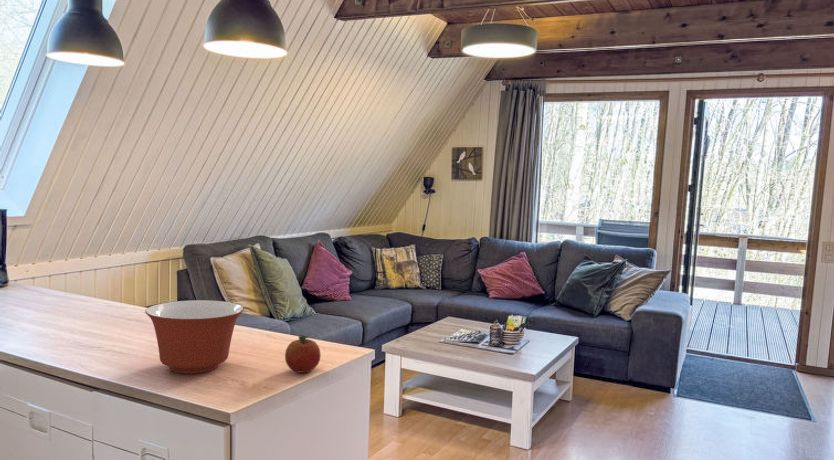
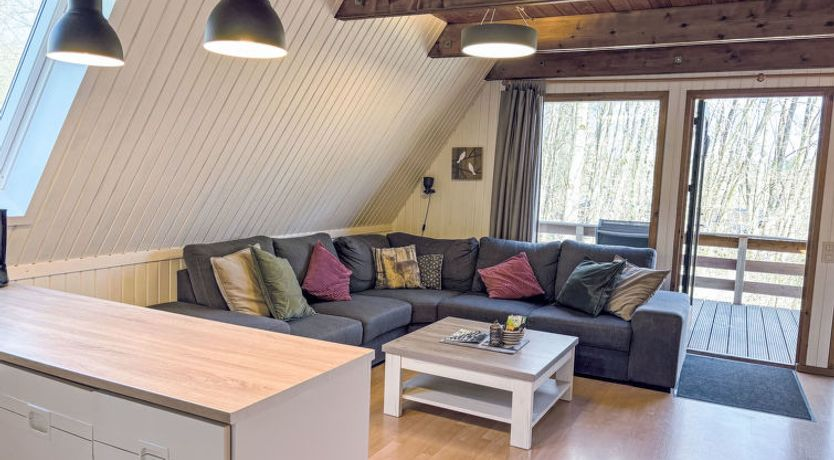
- mixing bowl (195, 337)
- fruit (303, 352)
